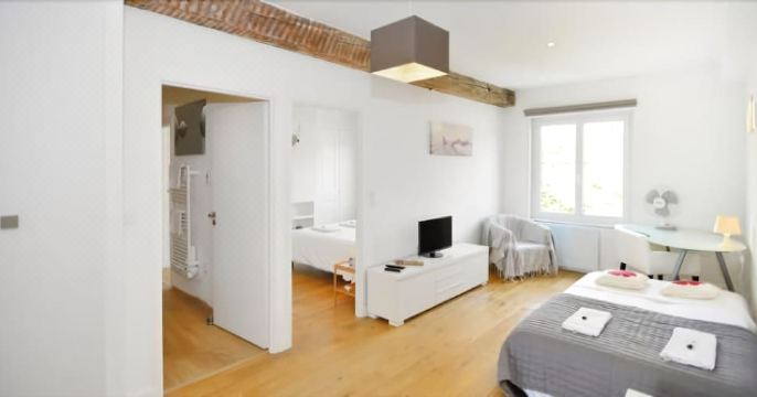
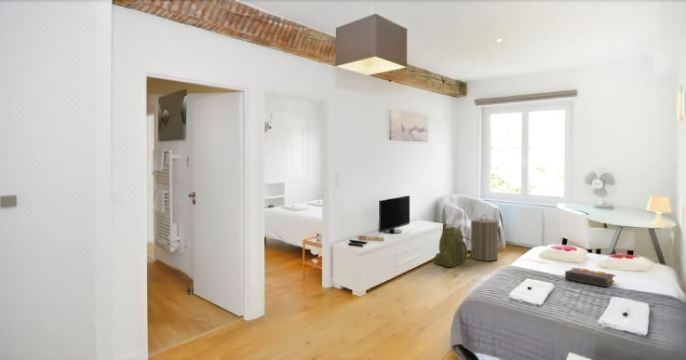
+ book (589, 276)
+ backpack (454, 245)
+ laundry hamper (484, 236)
